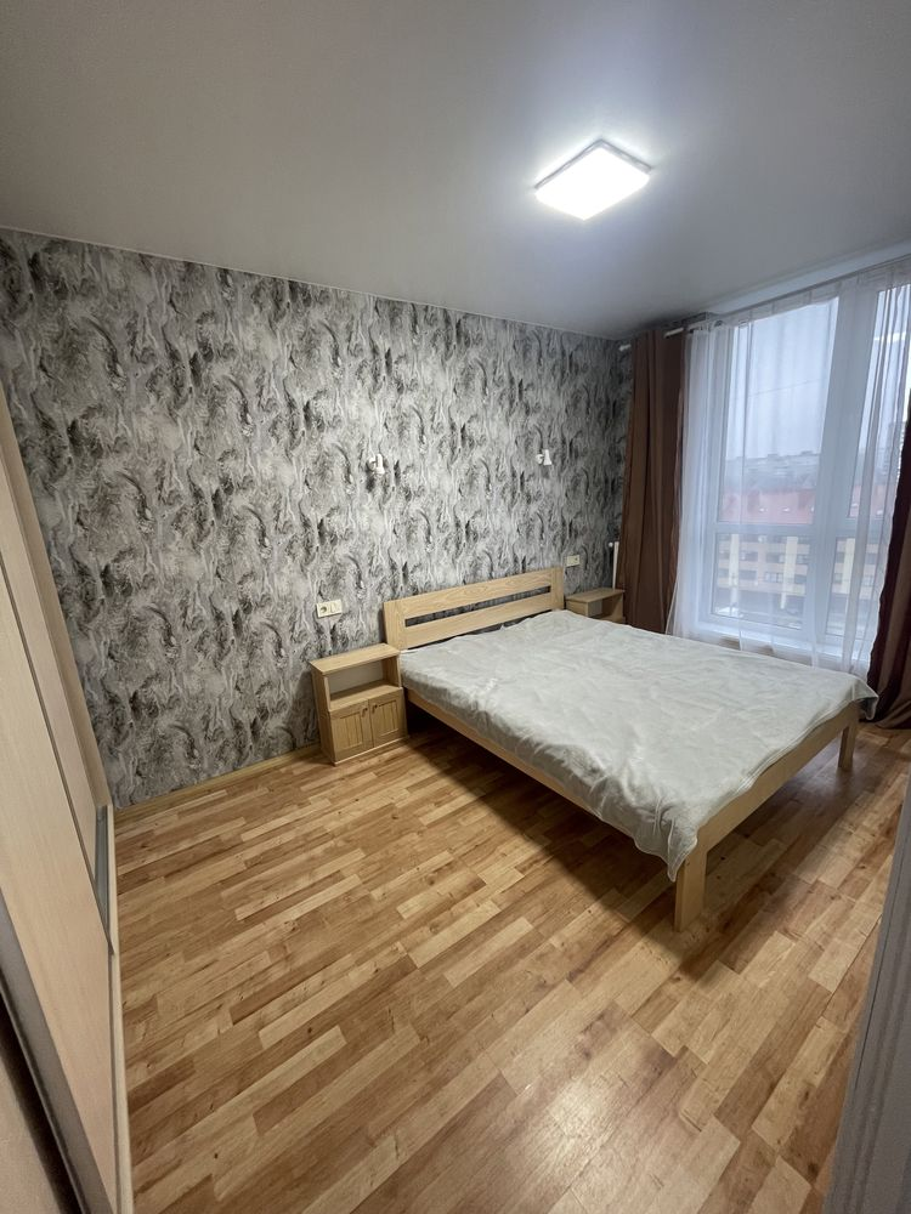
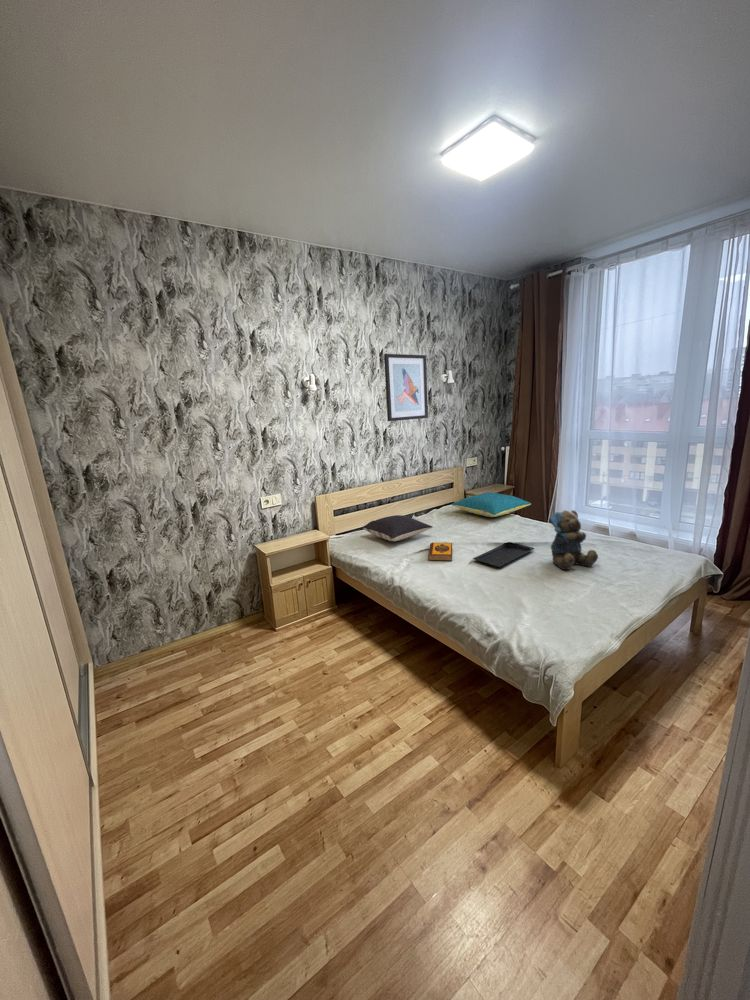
+ serving tray (504, 554)
+ teddy bear (571, 538)
+ wall art (407, 387)
+ pillow (397, 527)
+ pillow (490, 504)
+ hardback book (440, 551)
